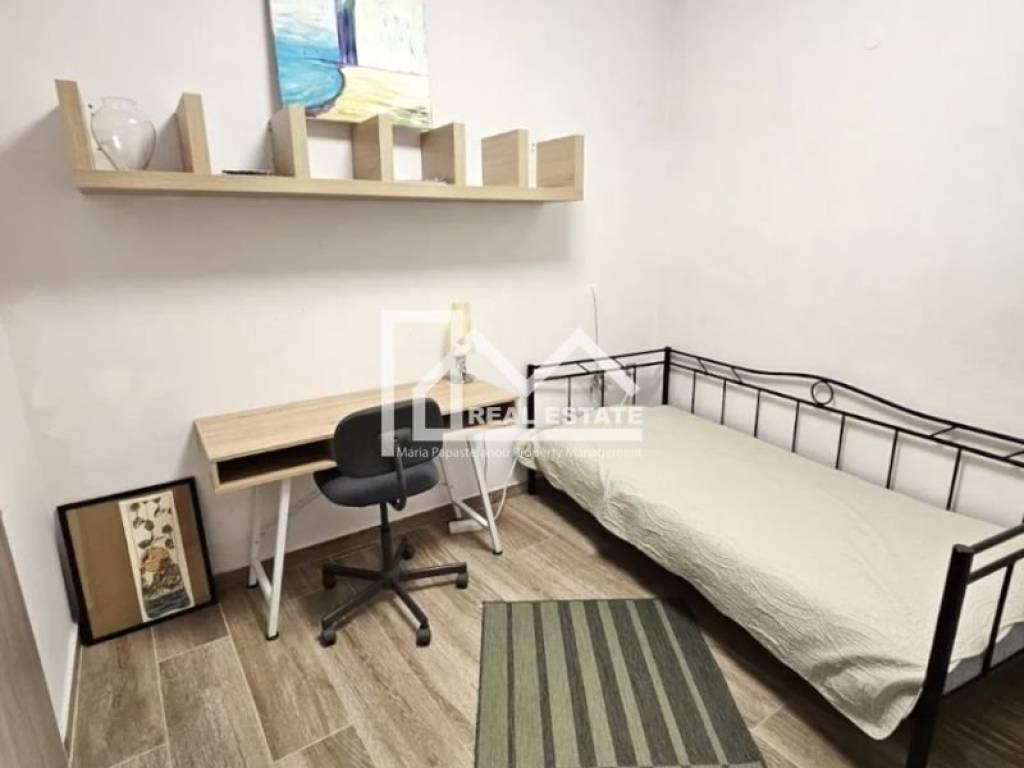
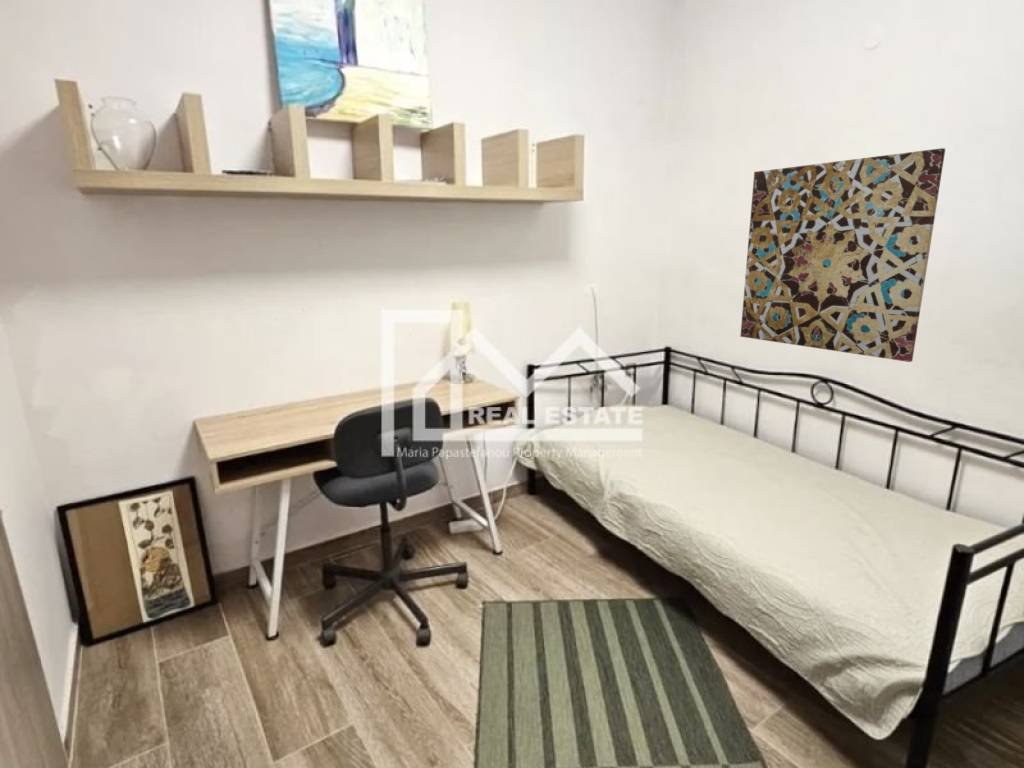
+ wall art (826, 258)
